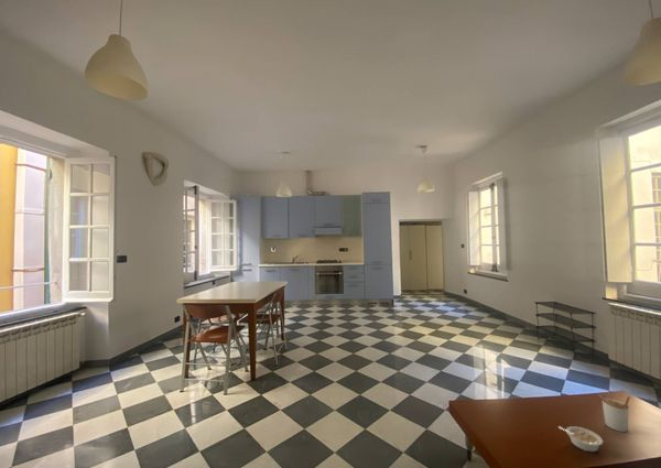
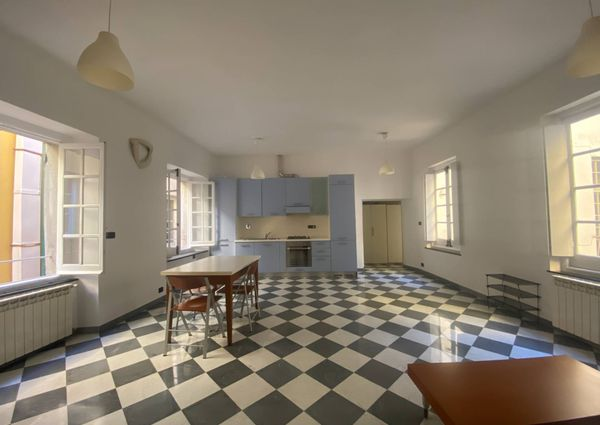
- legume (583, 439)
- utensil holder (616, 412)
